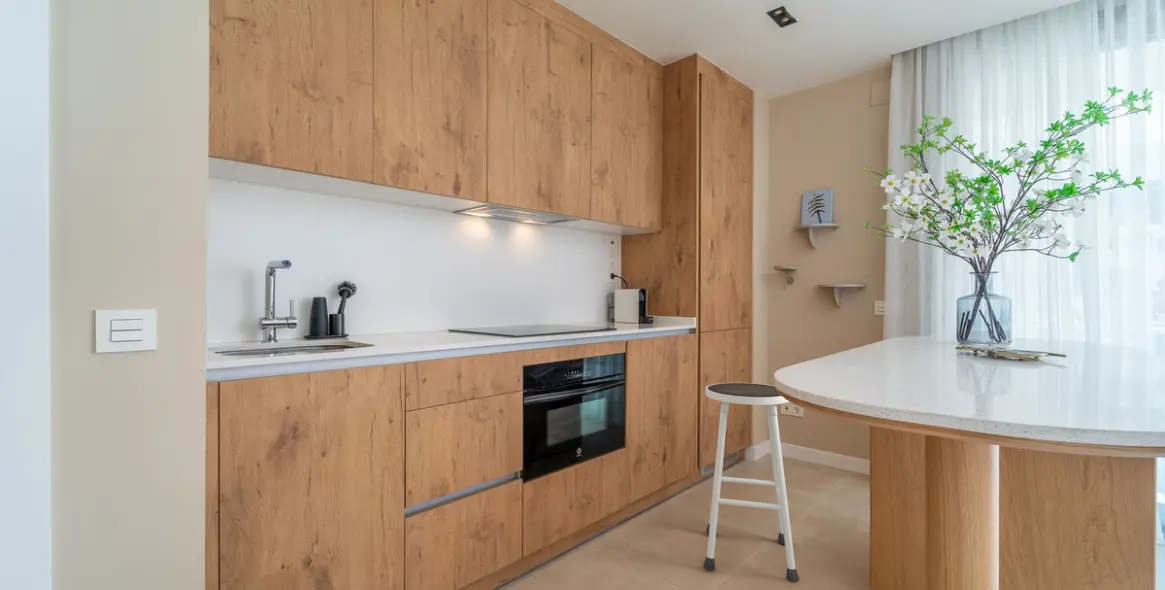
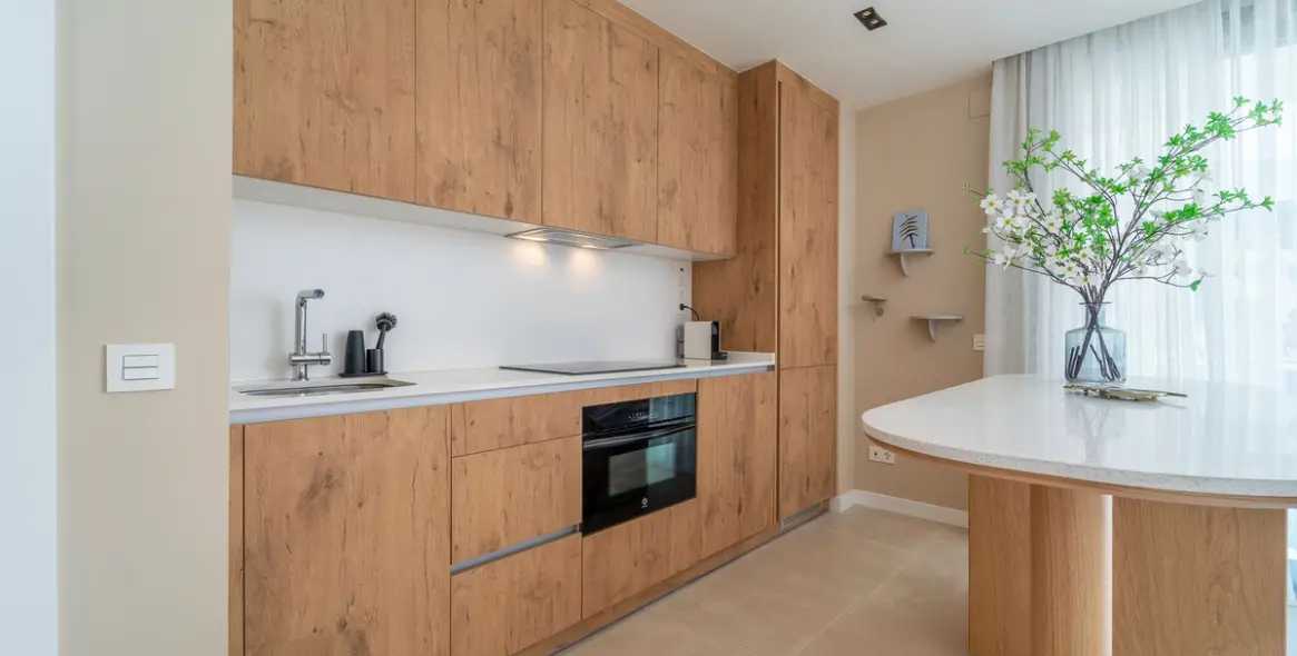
- stool (744, 478)
